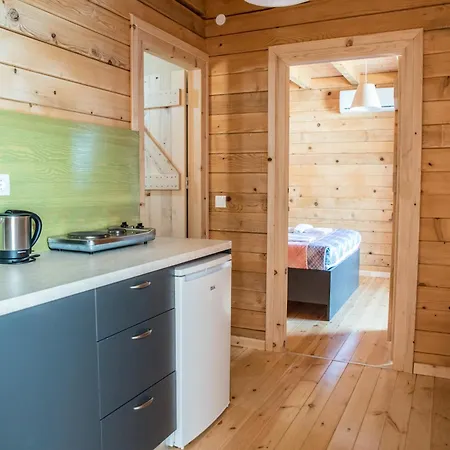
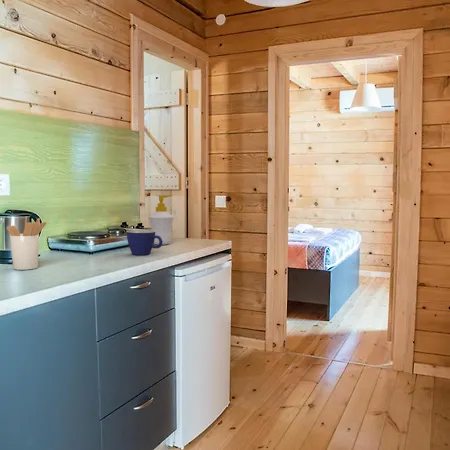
+ utensil holder (28, 243)
+ soap bottle (161, 219)
+ cup (145, 242)
